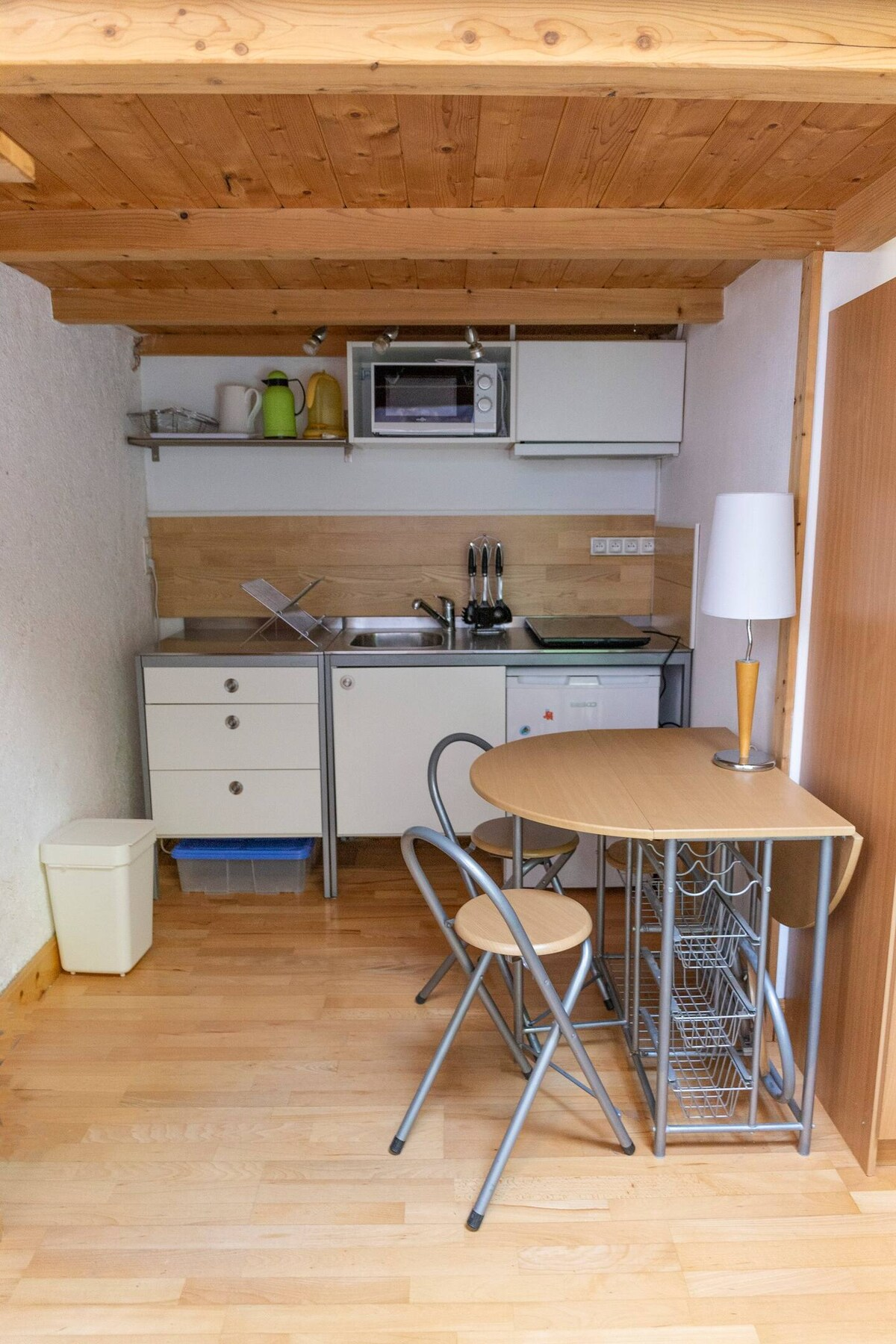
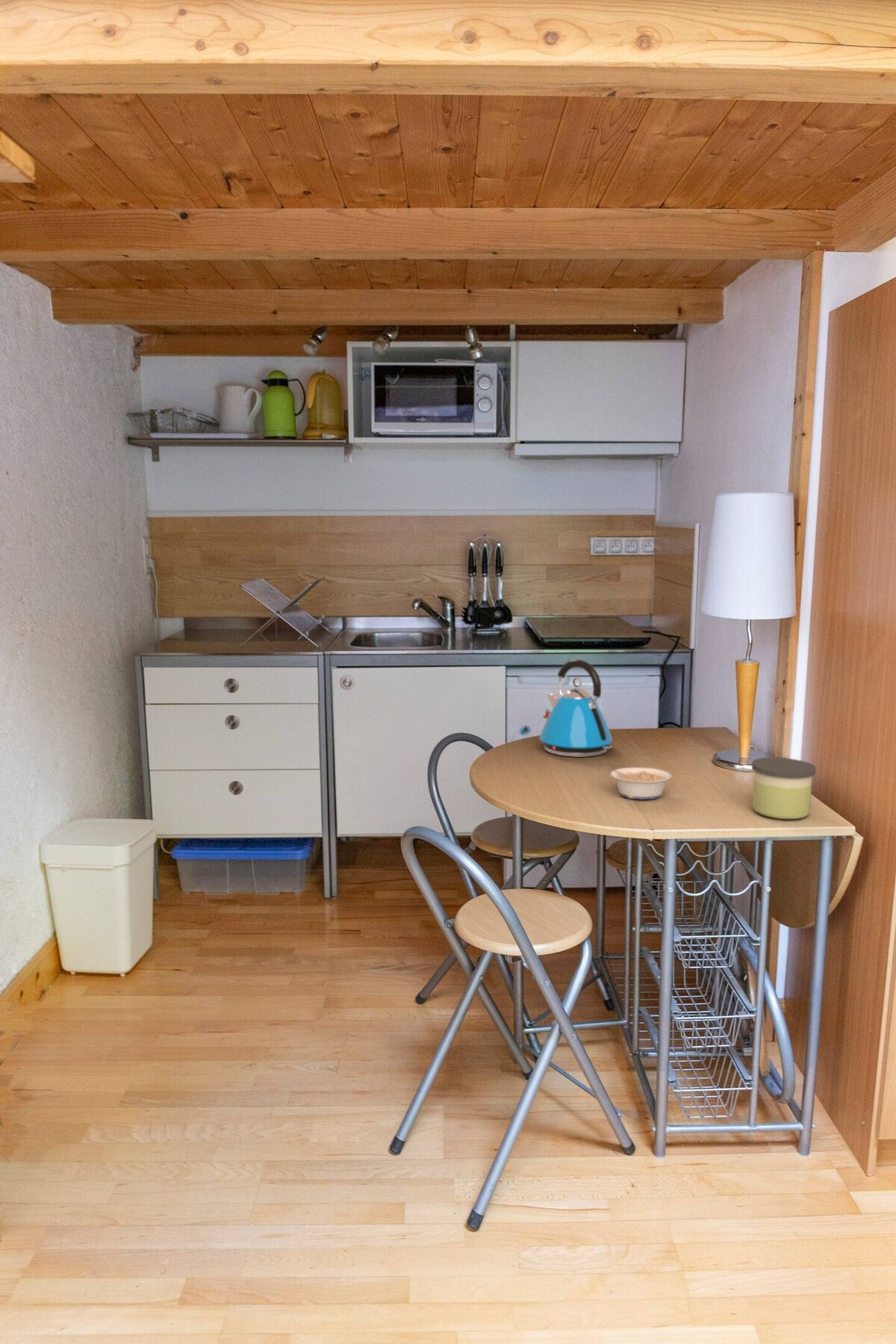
+ candle (782, 788)
+ legume (638, 782)
+ kettle (579, 705)
